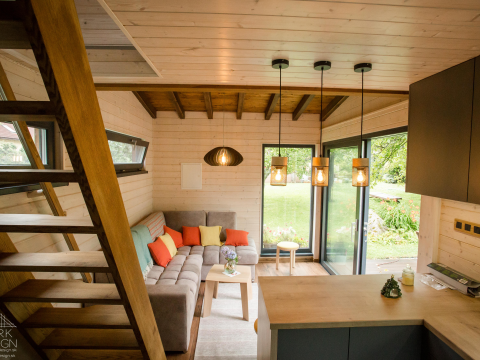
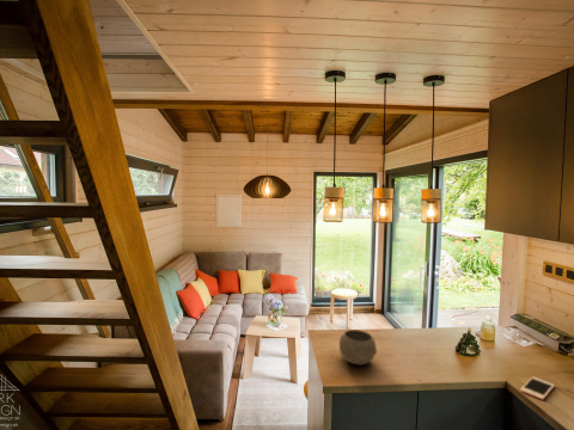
+ cell phone (537, 387)
+ bowl (356, 348)
